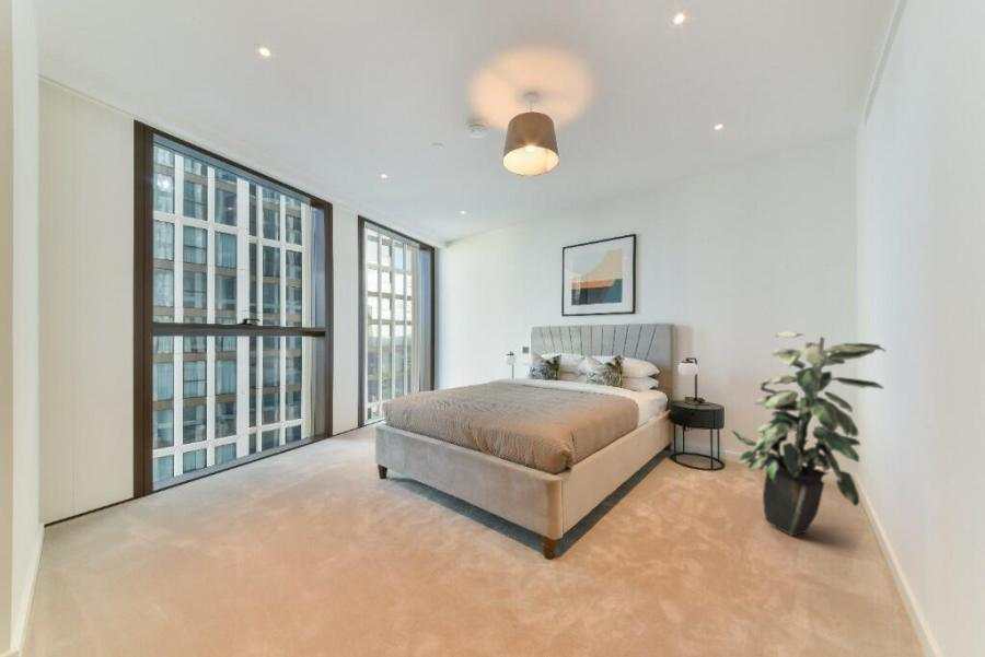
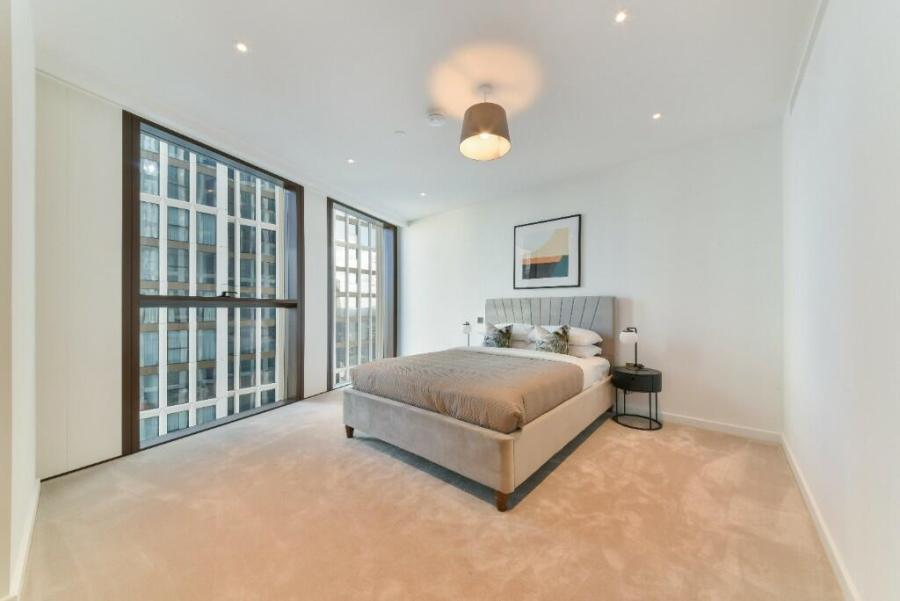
- indoor plant (801, 432)
